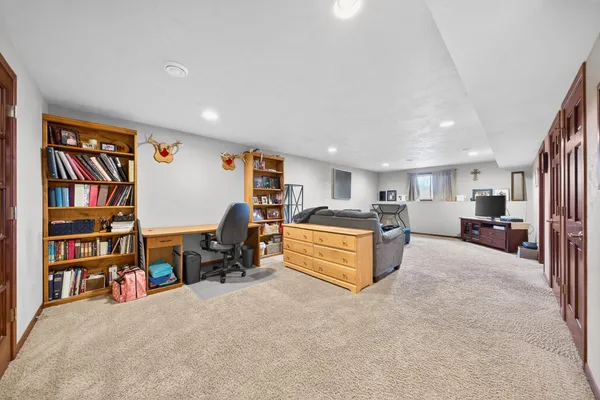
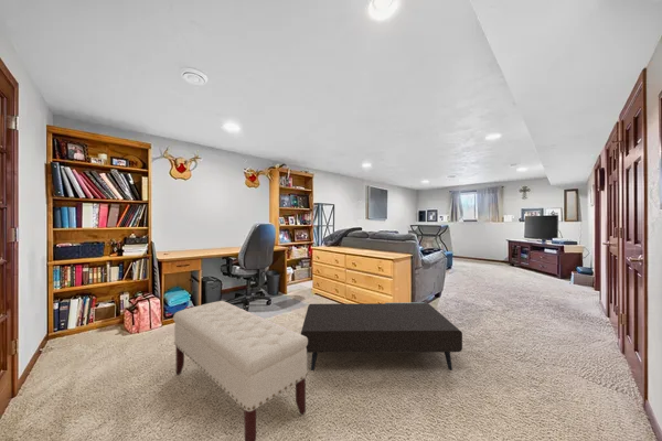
+ coffee table (373, 330)
+ bench (233, 355)
